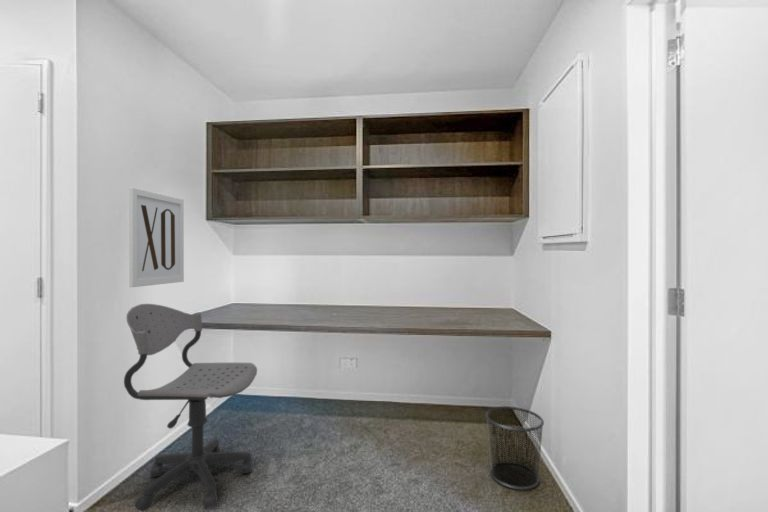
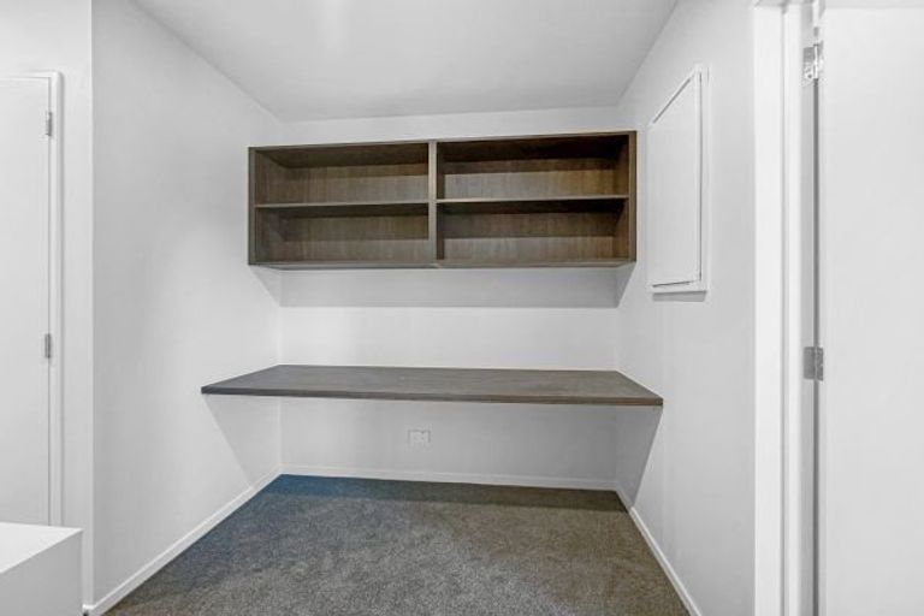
- office chair (192, 392)
- wall art (159, 239)
- waste bin (514, 446)
